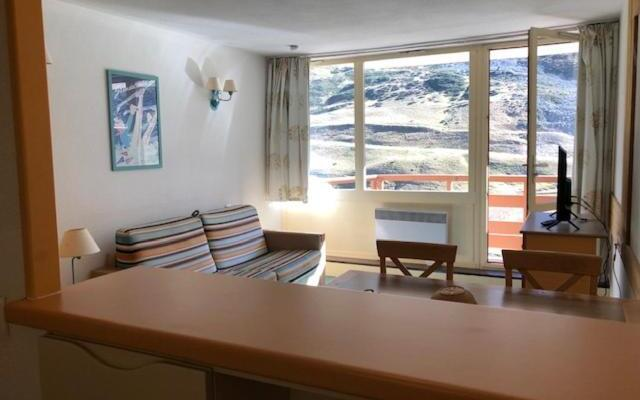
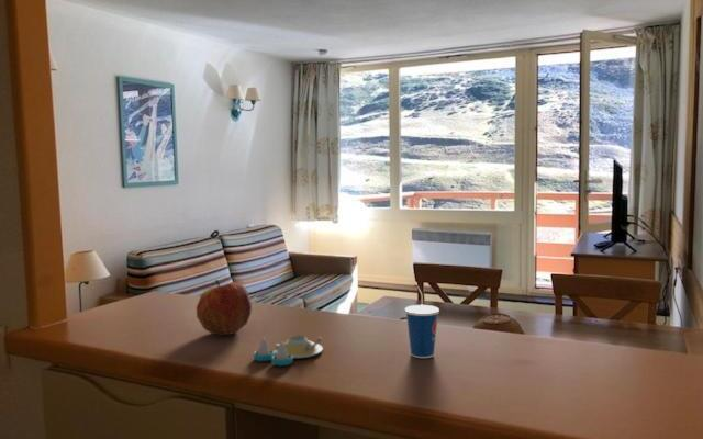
+ apple (224, 306)
+ cup (422, 318)
+ salt and pepper shaker set (291, 344)
